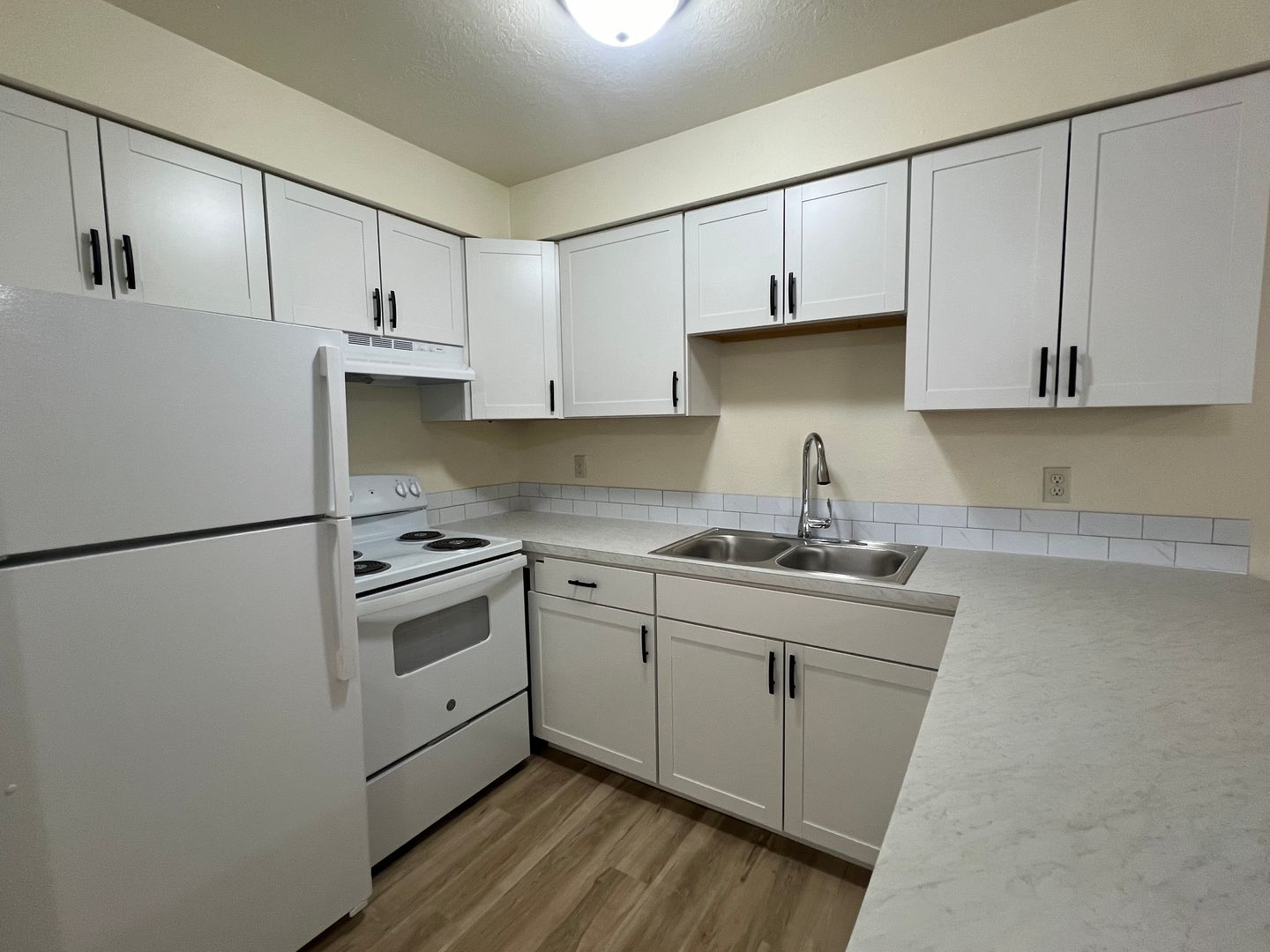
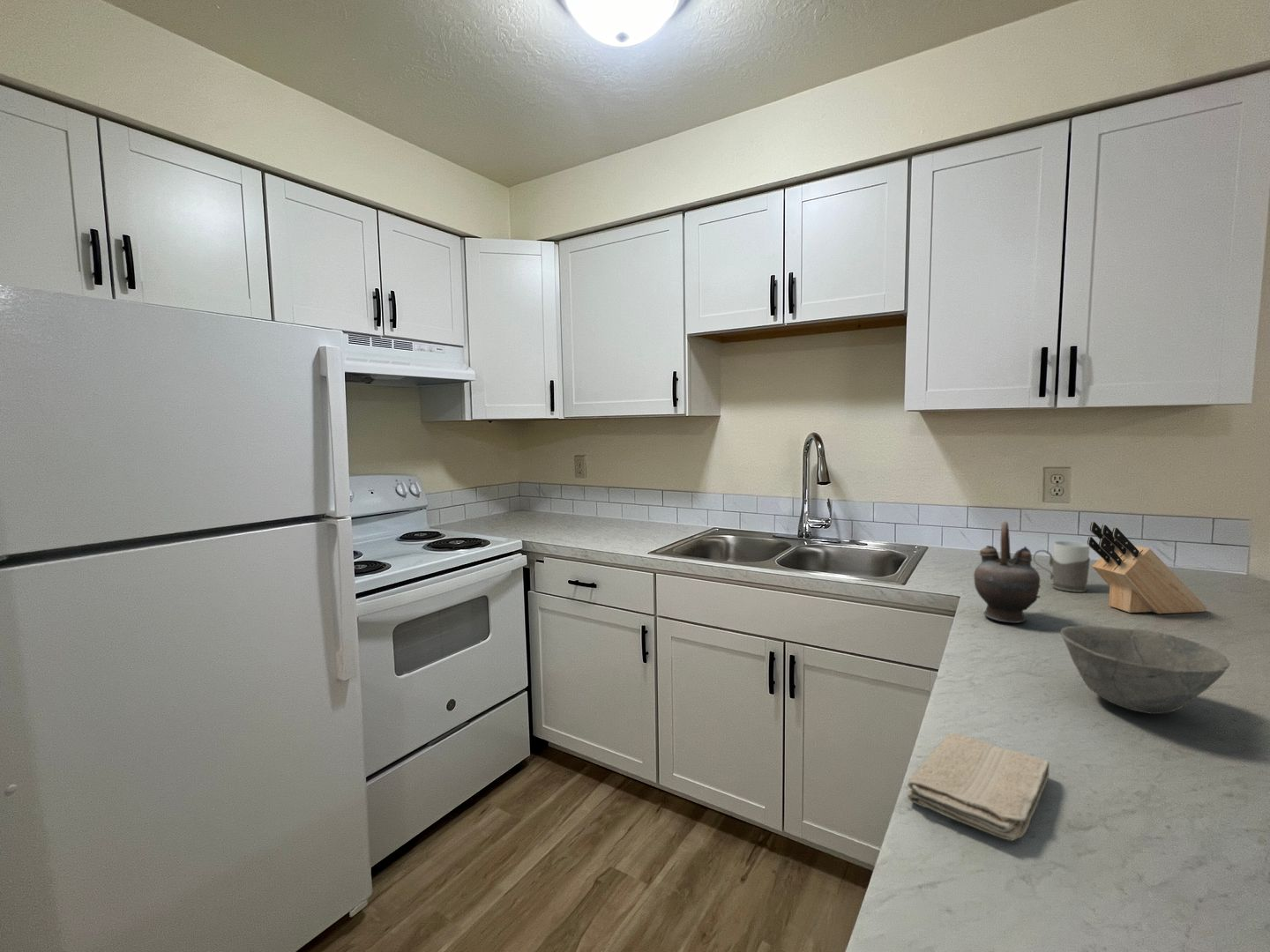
+ bowl (1137, 674)
+ mug (1060, 565)
+ washcloth (979, 777)
+ teapot (1007, 569)
+ knife block (1142, 566)
